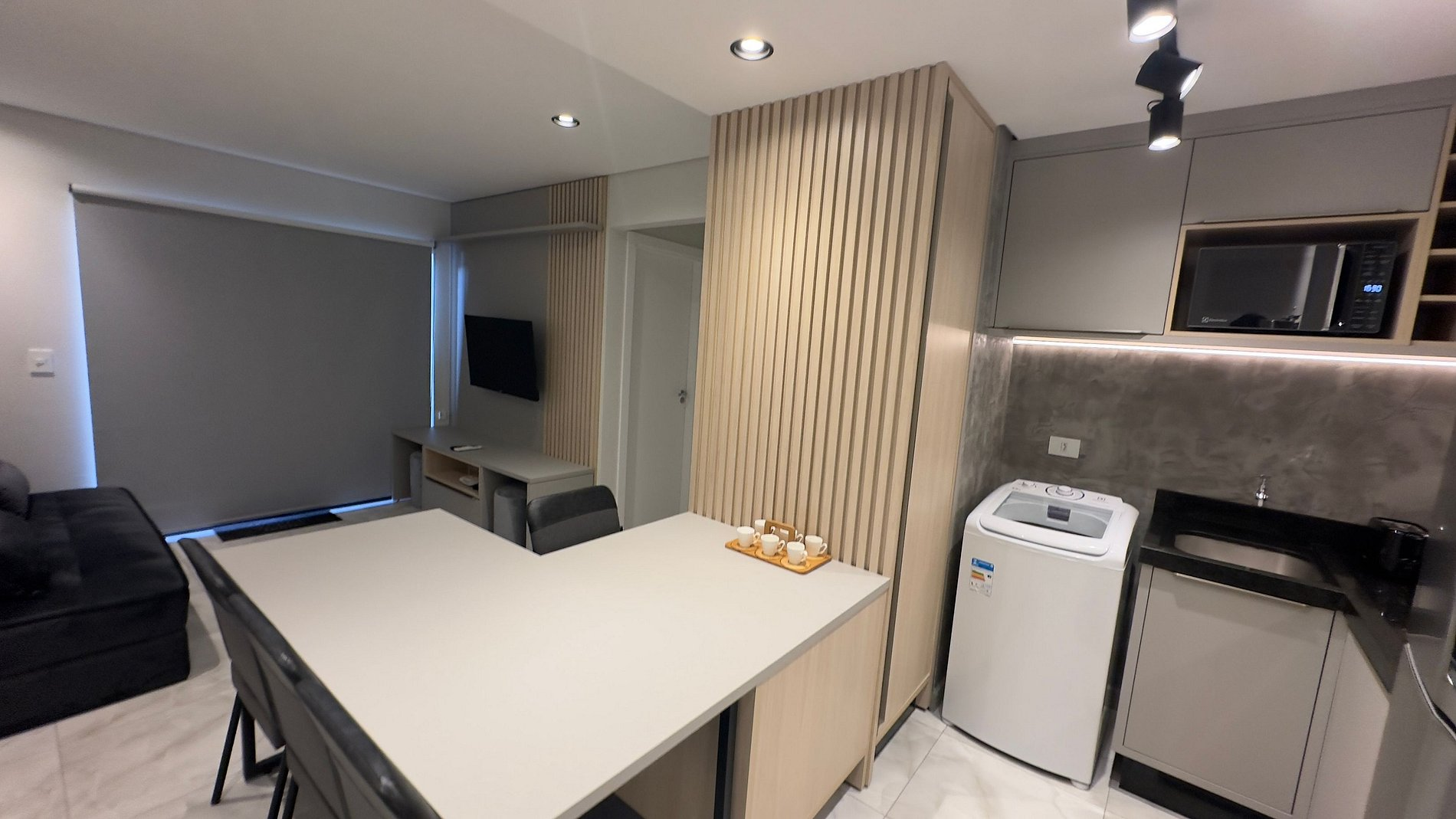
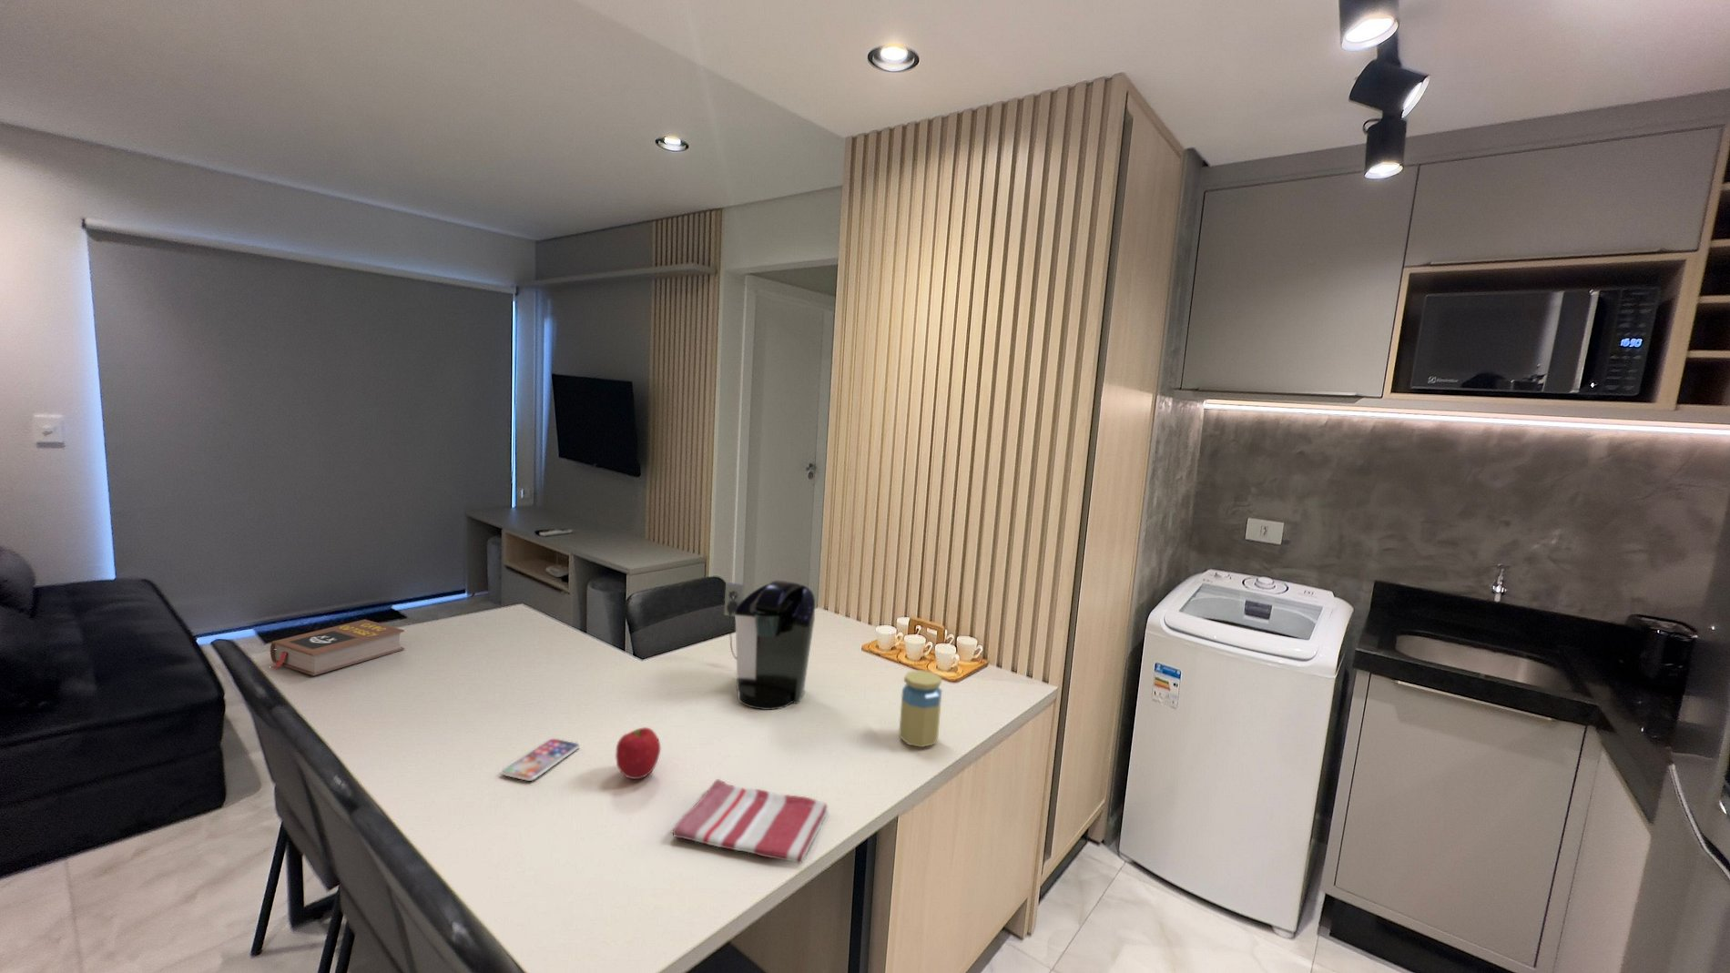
+ coffee maker (757, 633)
+ dish towel (753, 819)
+ smartphone (542, 759)
+ book (335, 646)
+ fruit (638, 751)
+ jar (921, 708)
